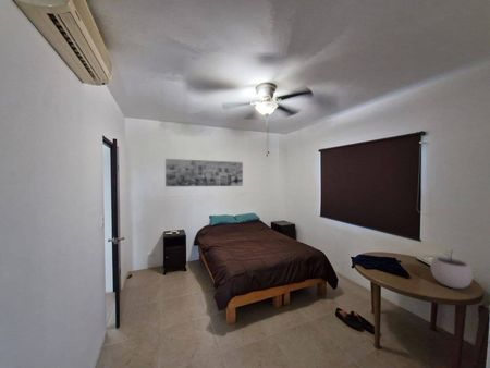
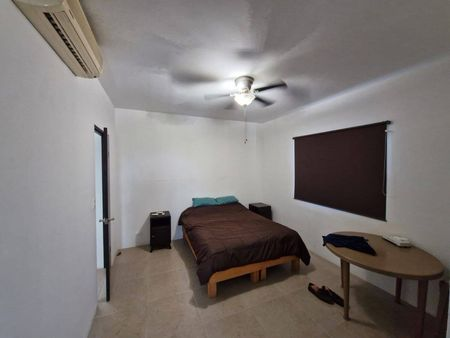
- wall art (206, 173)
- plant pot (450, 267)
